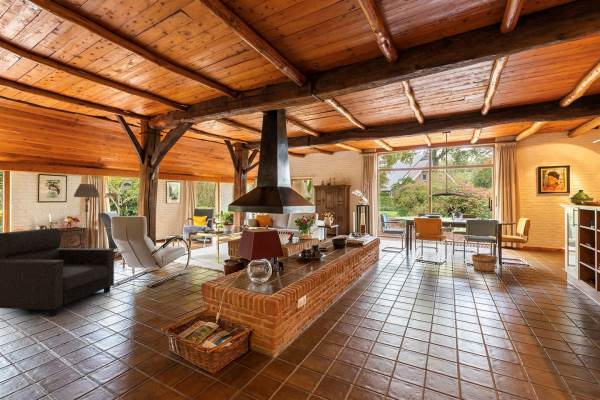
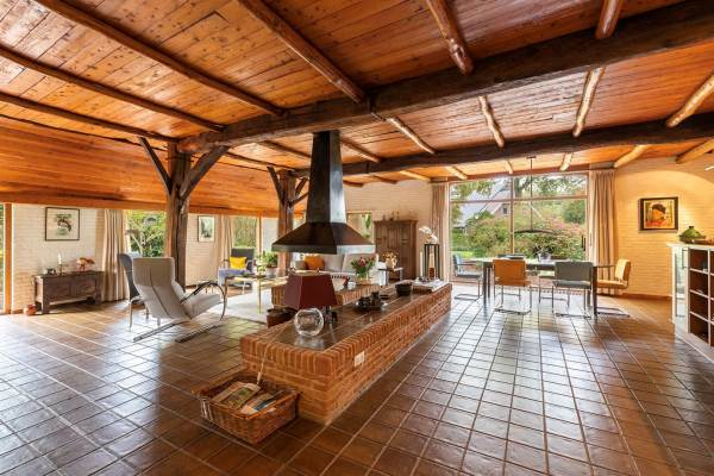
- armchair (55, 265)
- floor lamp (86, 230)
- bucket (484, 262)
